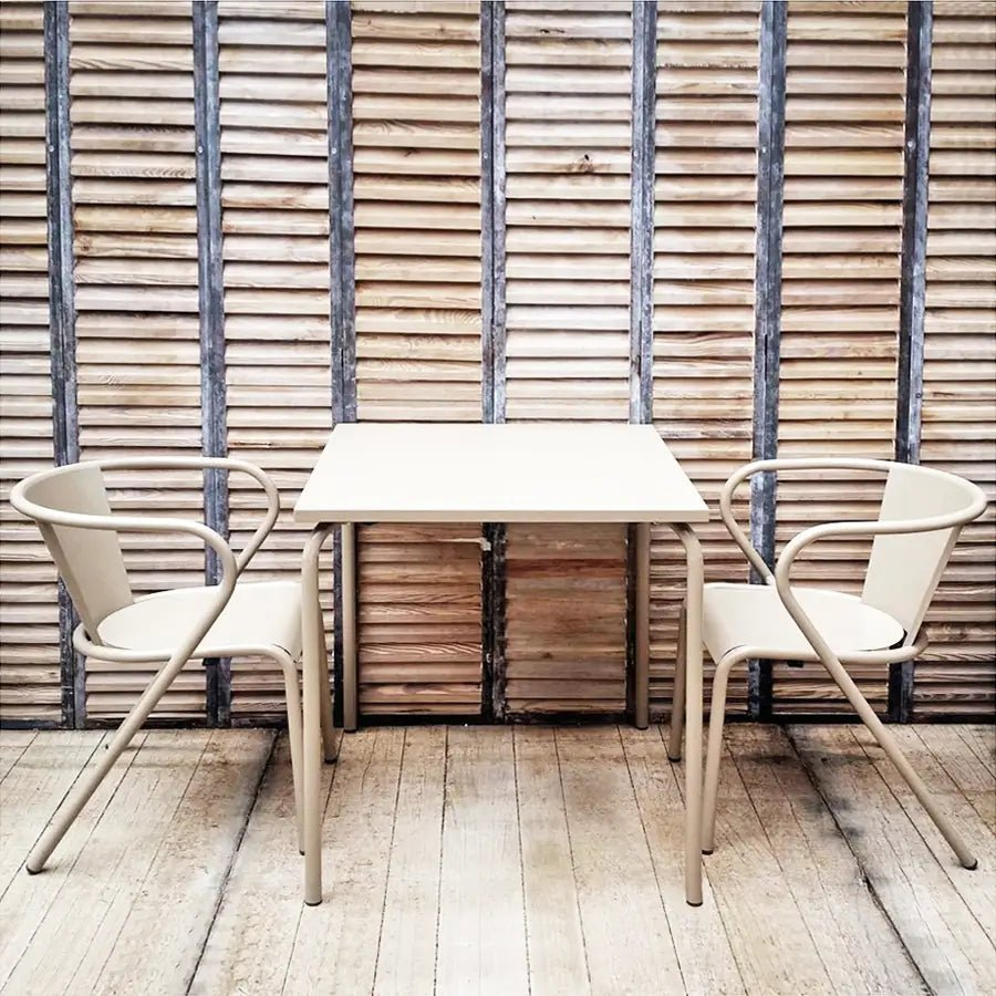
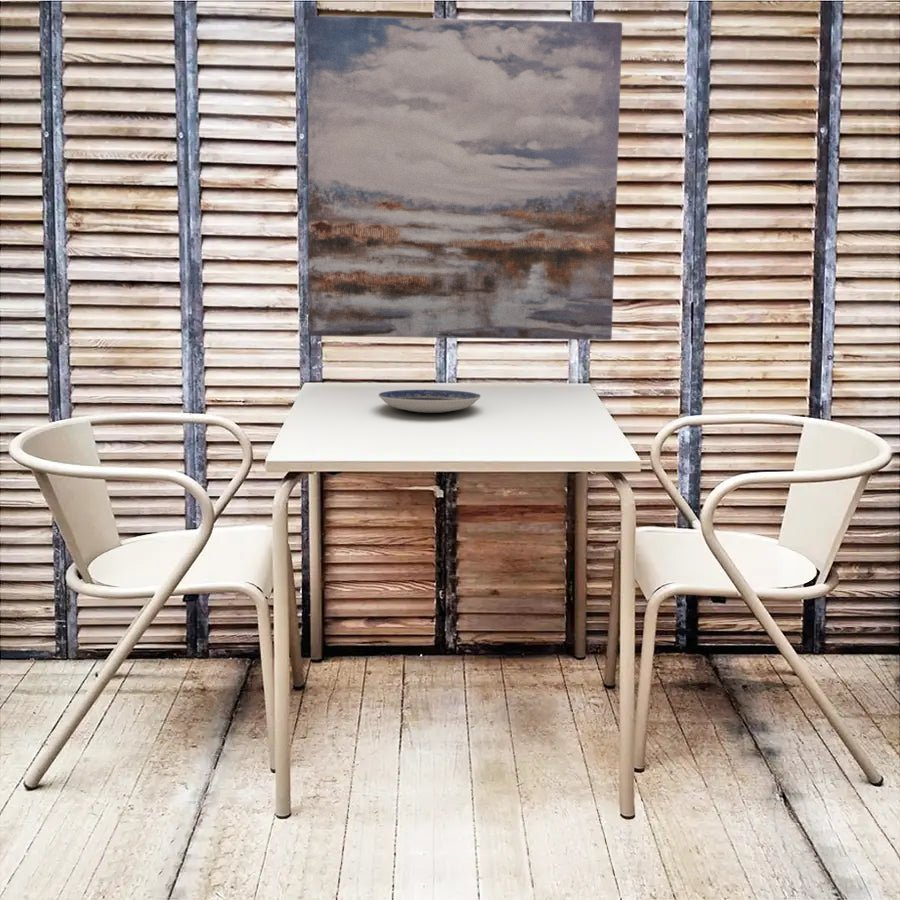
+ wall art (462, 181)
+ plate (429, 402)
